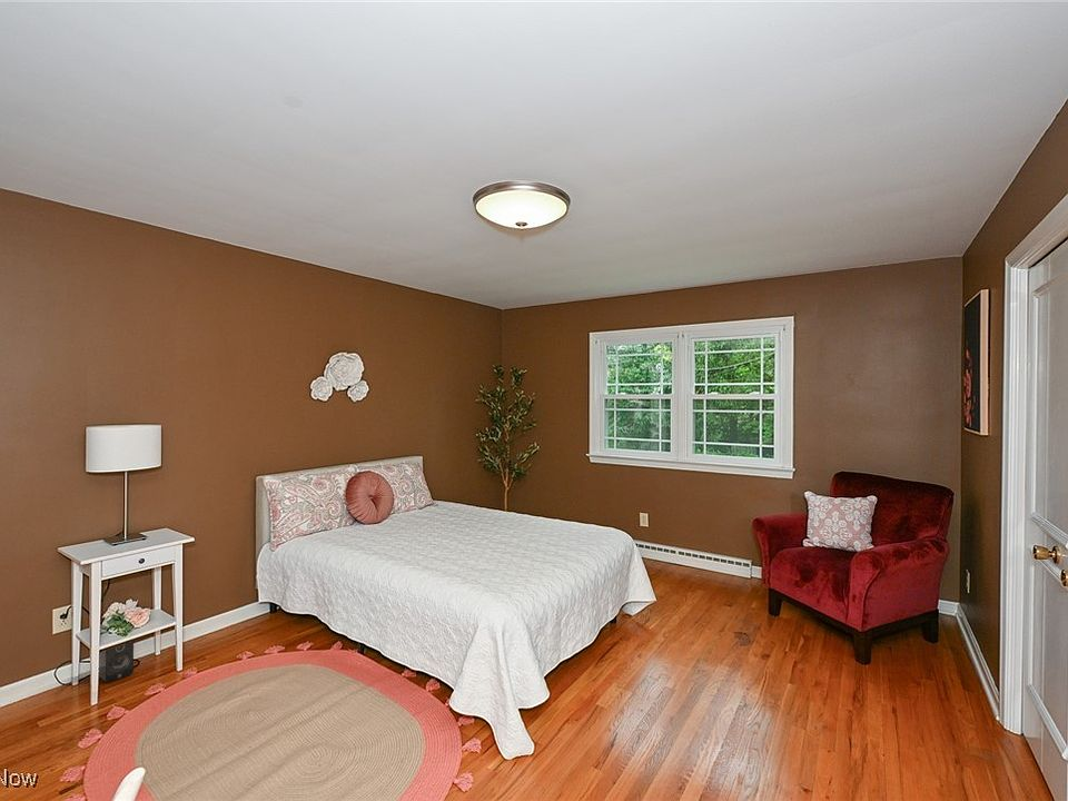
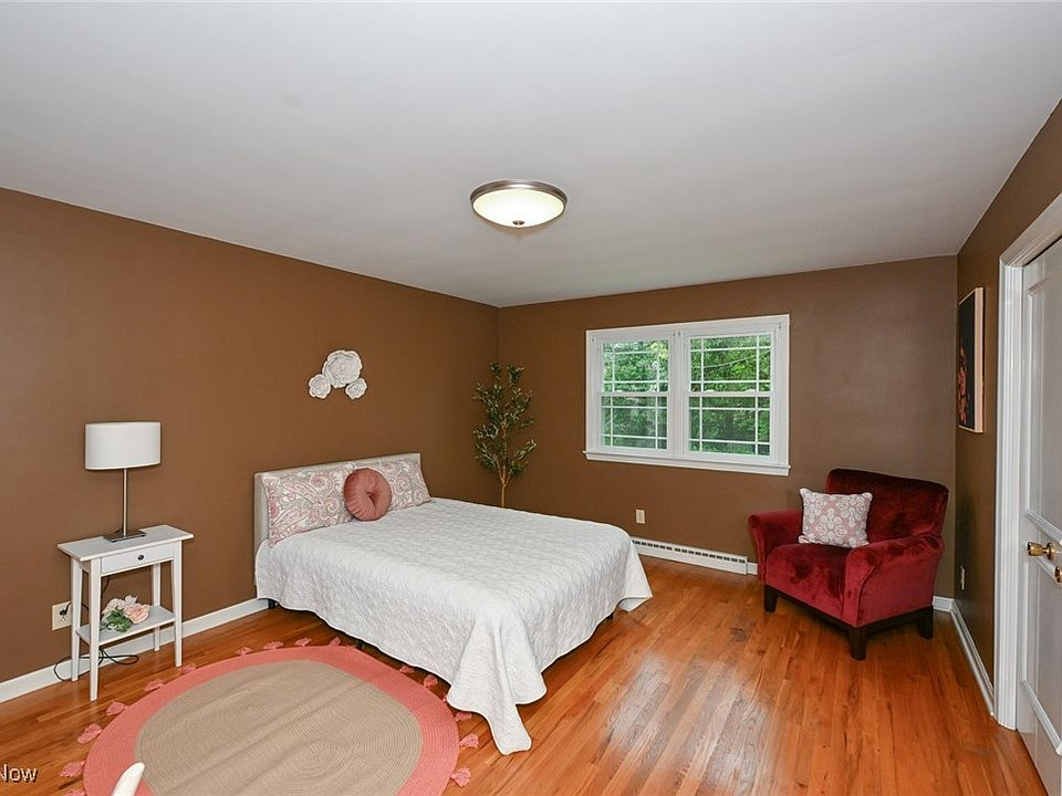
- speaker (112, 655)
